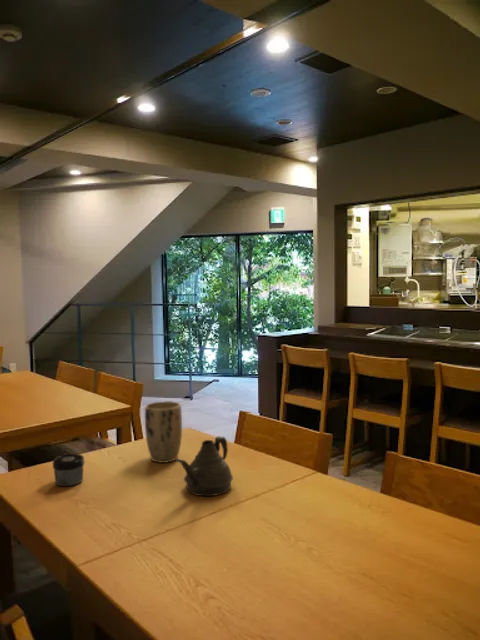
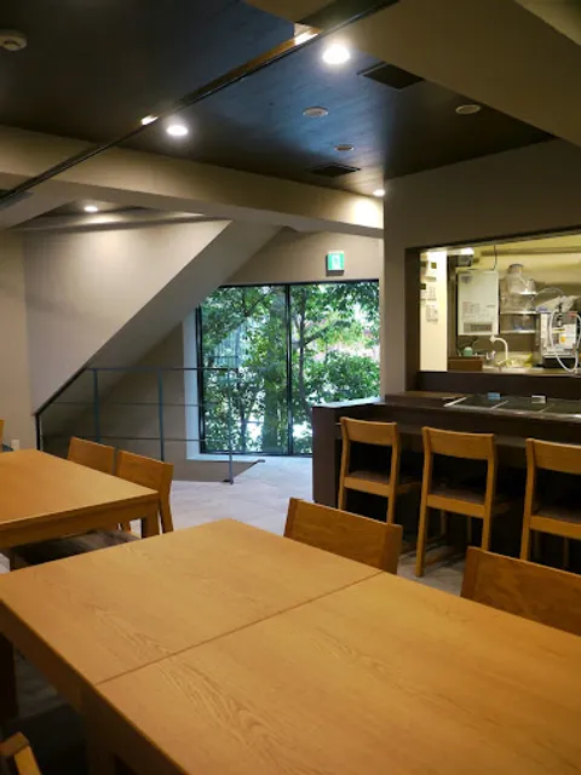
- plant pot (163, 431)
- jar (68, 470)
- teapot (201, 467)
